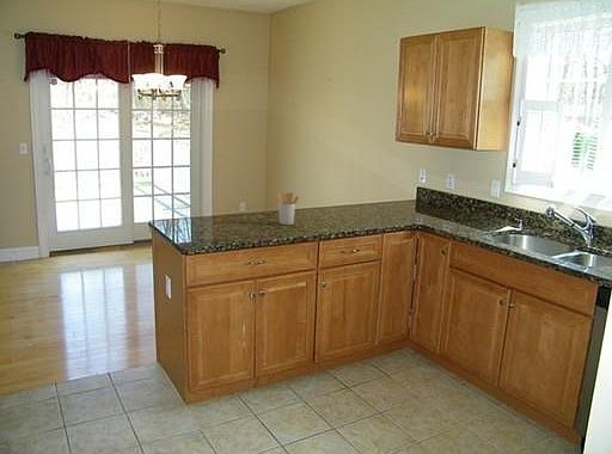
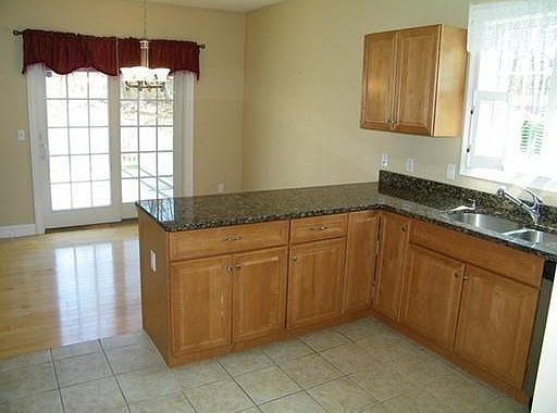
- utensil holder (286, 207)
